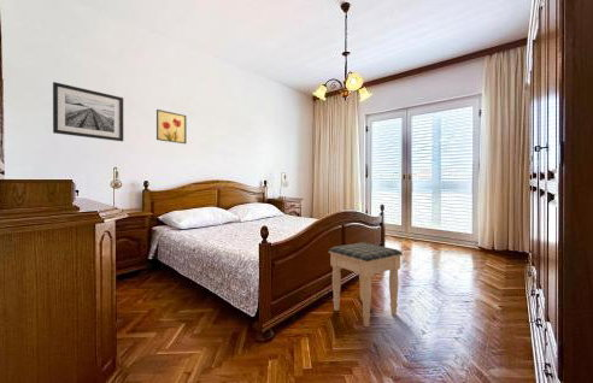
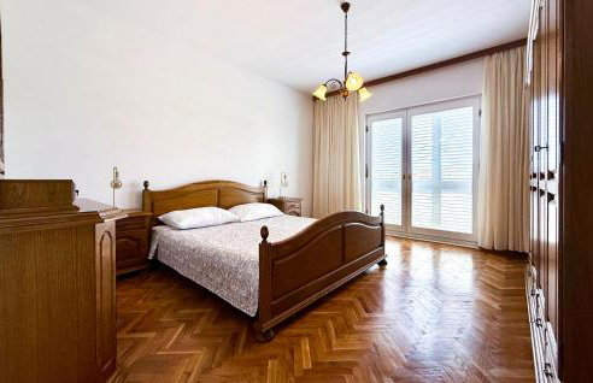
- wall art (90, 113)
- wall art (171, 126)
- footstool (364, 279)
